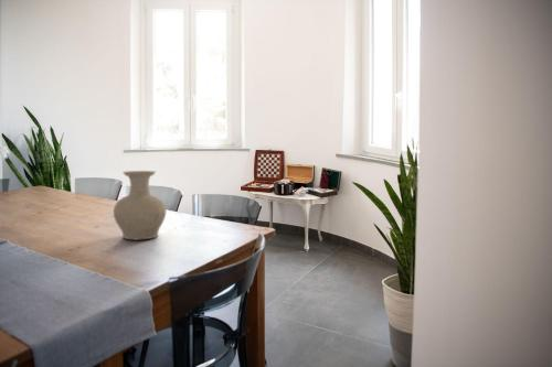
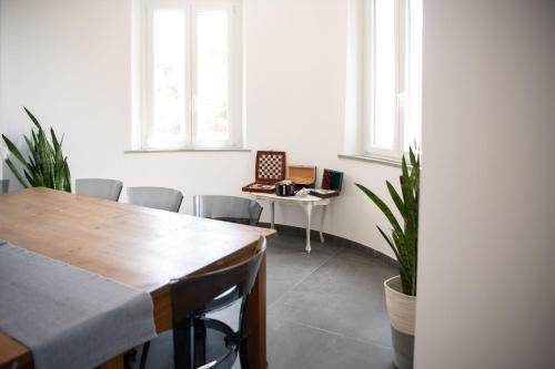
- vase (139, 204)
